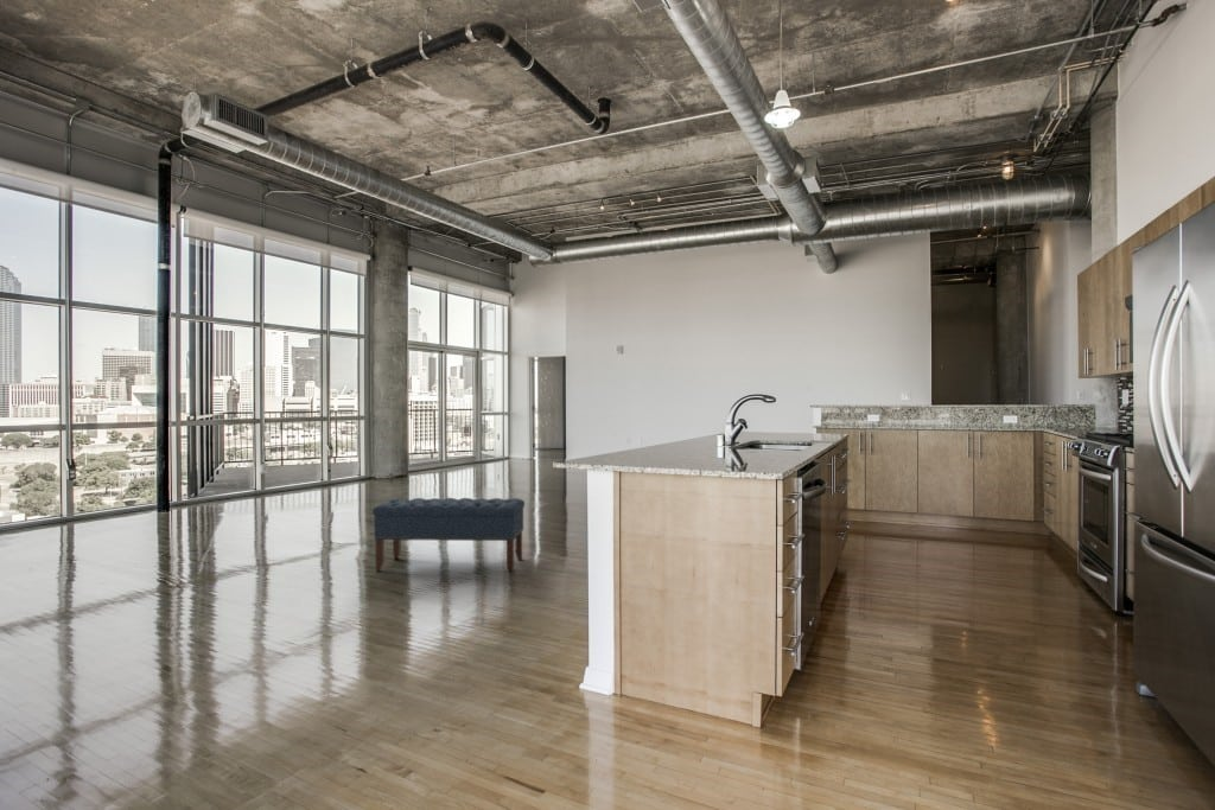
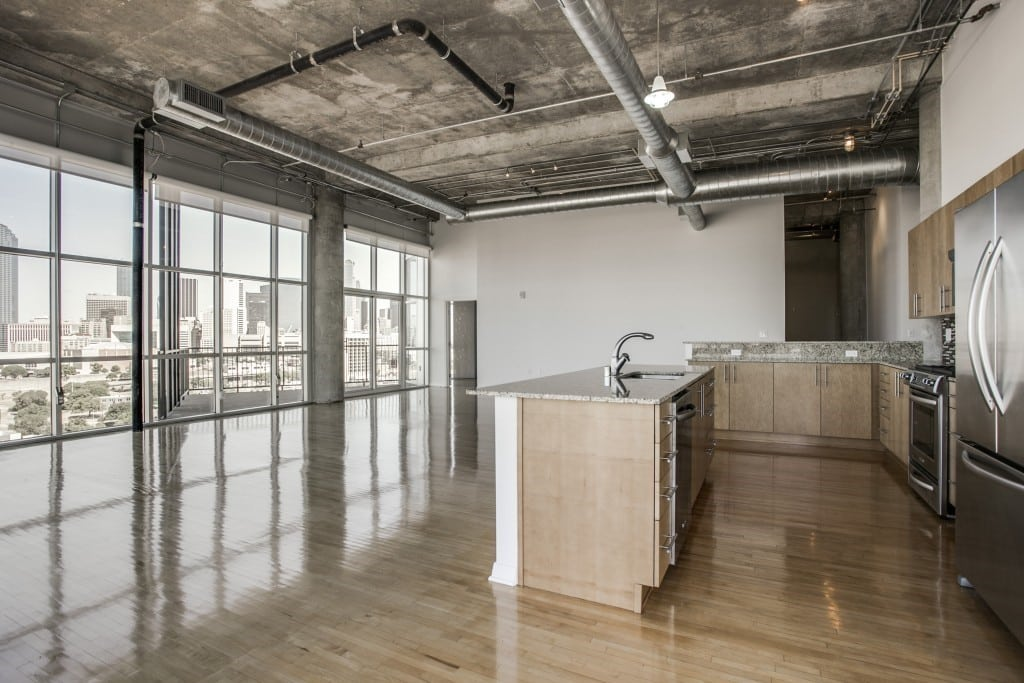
- bench (451, 531)
